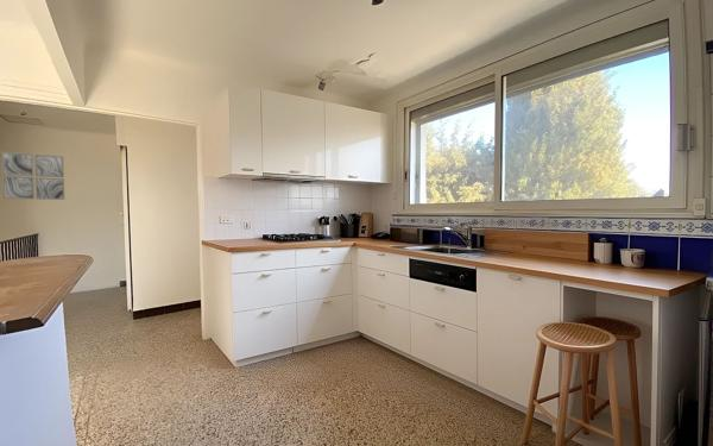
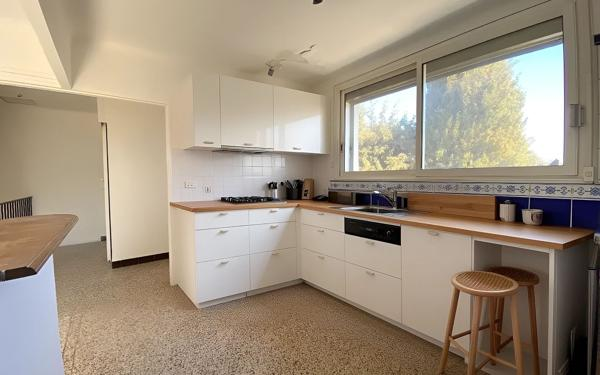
- wall art (36, 177)
